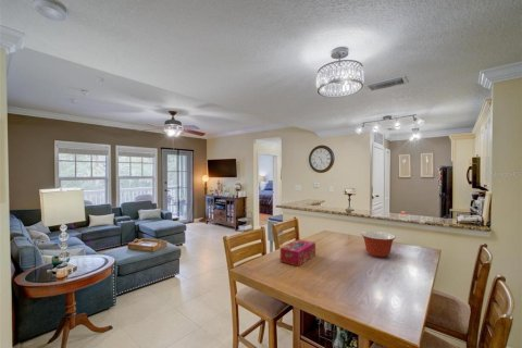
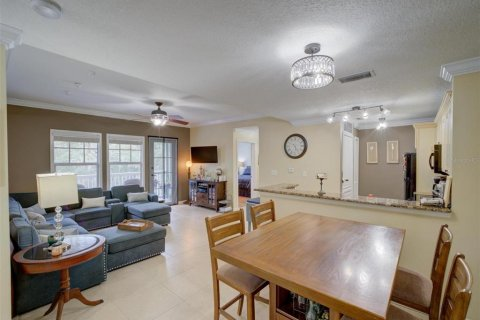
- tissue box (298, 251)
- mixing bowl (377, 245)
